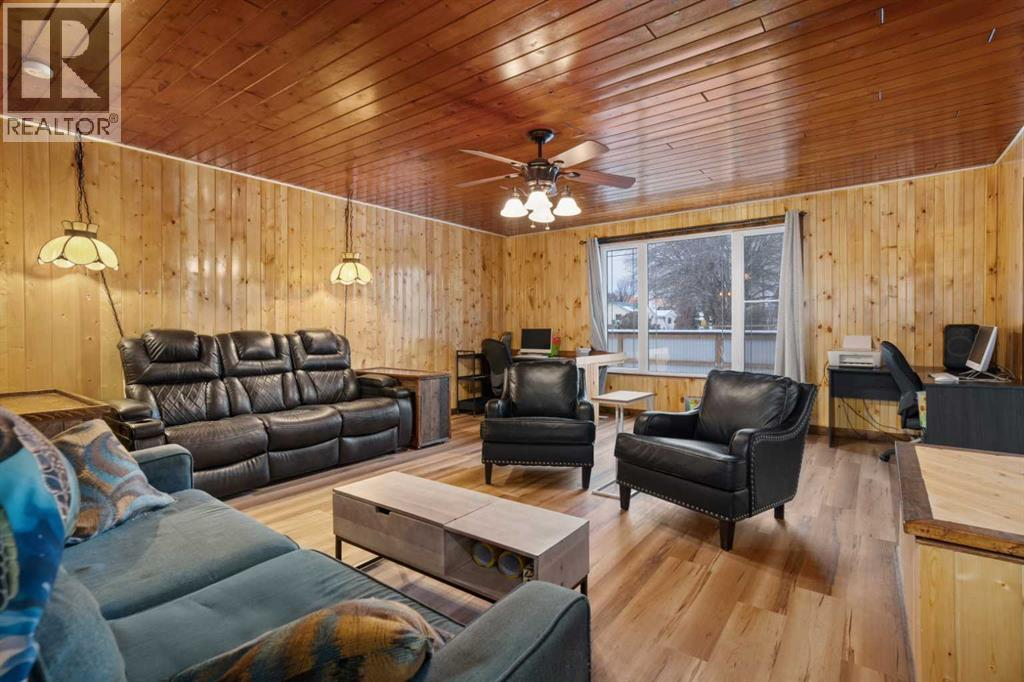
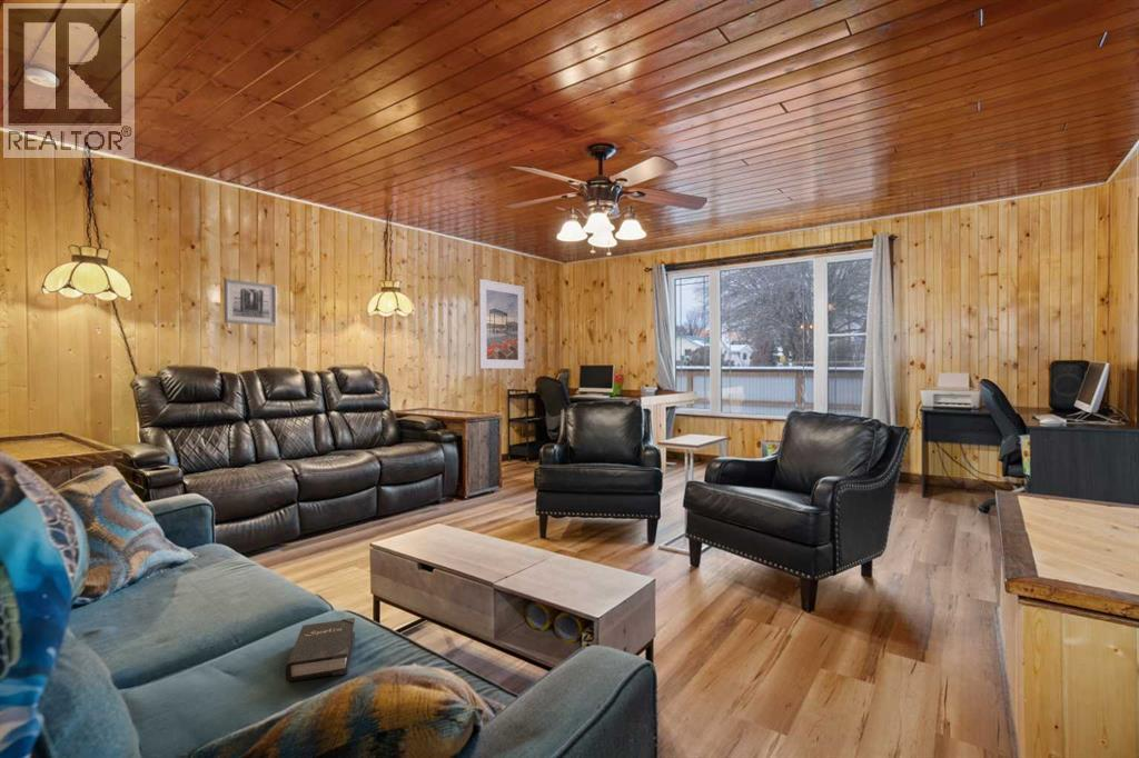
+ hardback book (323, 647)
+ wall art (251, 302)
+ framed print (502, 326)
